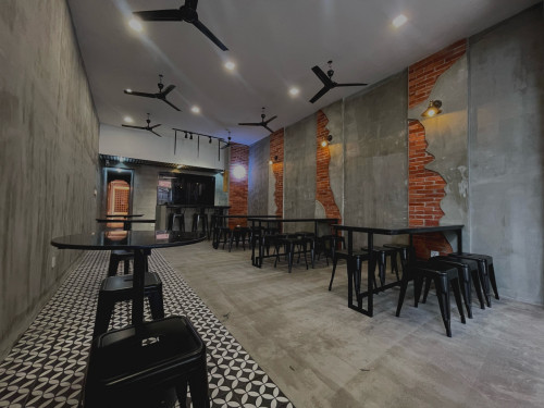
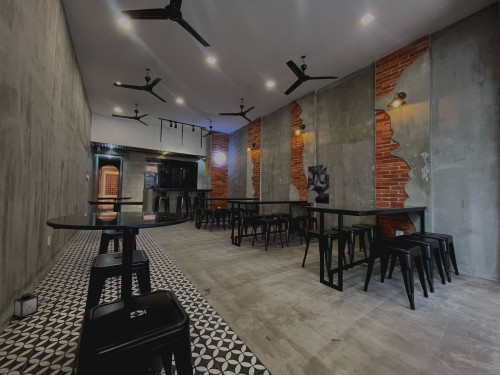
+ lantern (26, 296)
+ wall art (318, 184)
